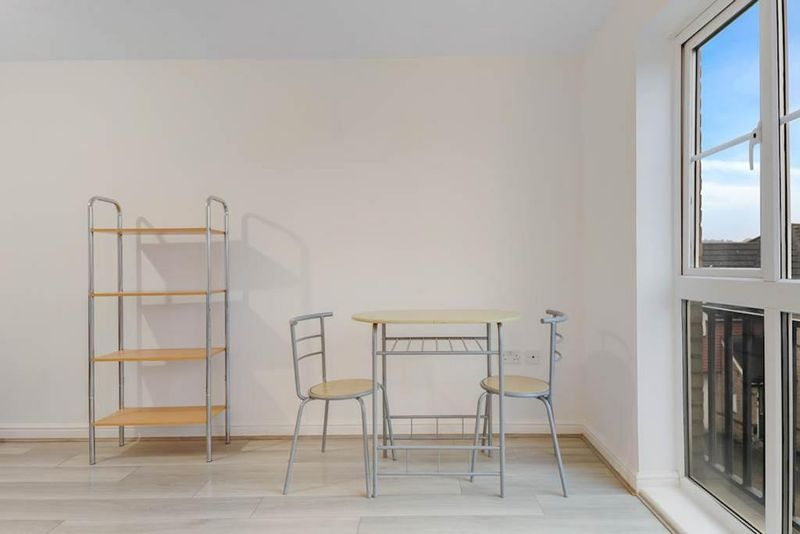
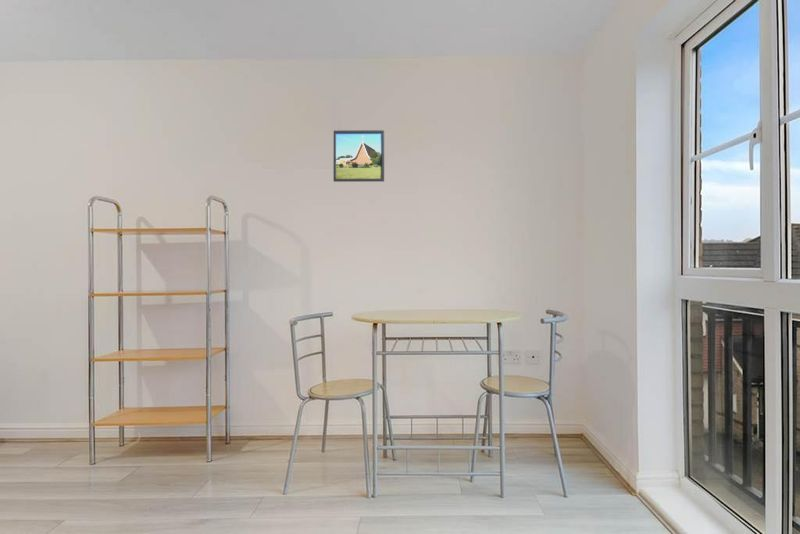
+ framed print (358, 156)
